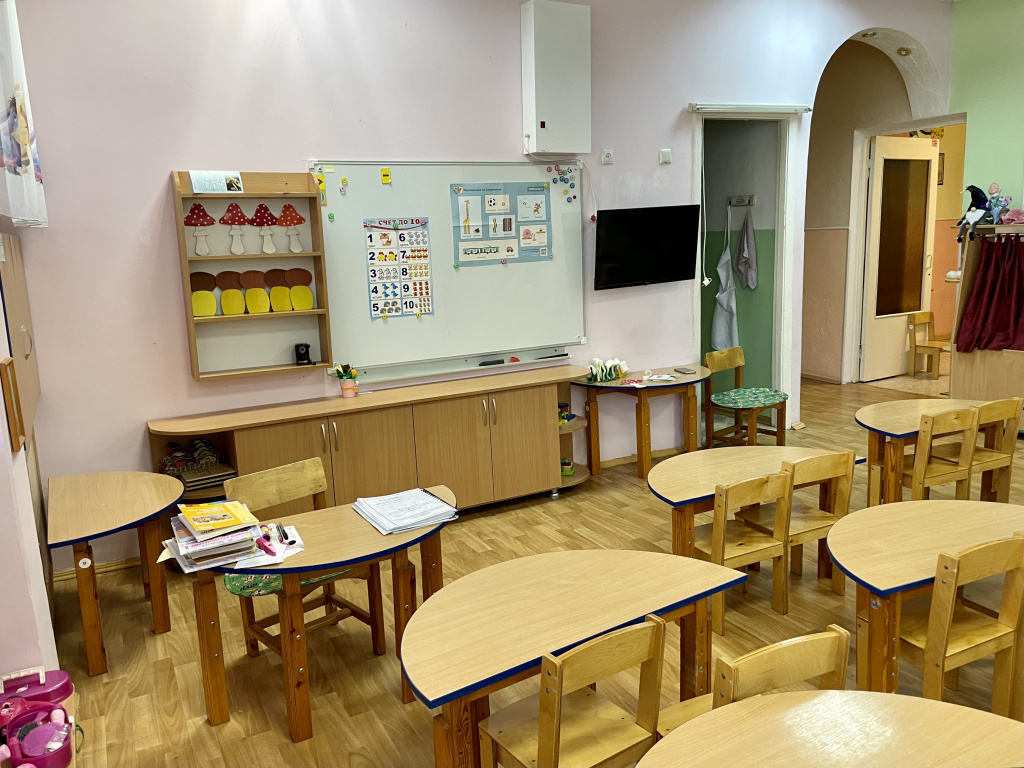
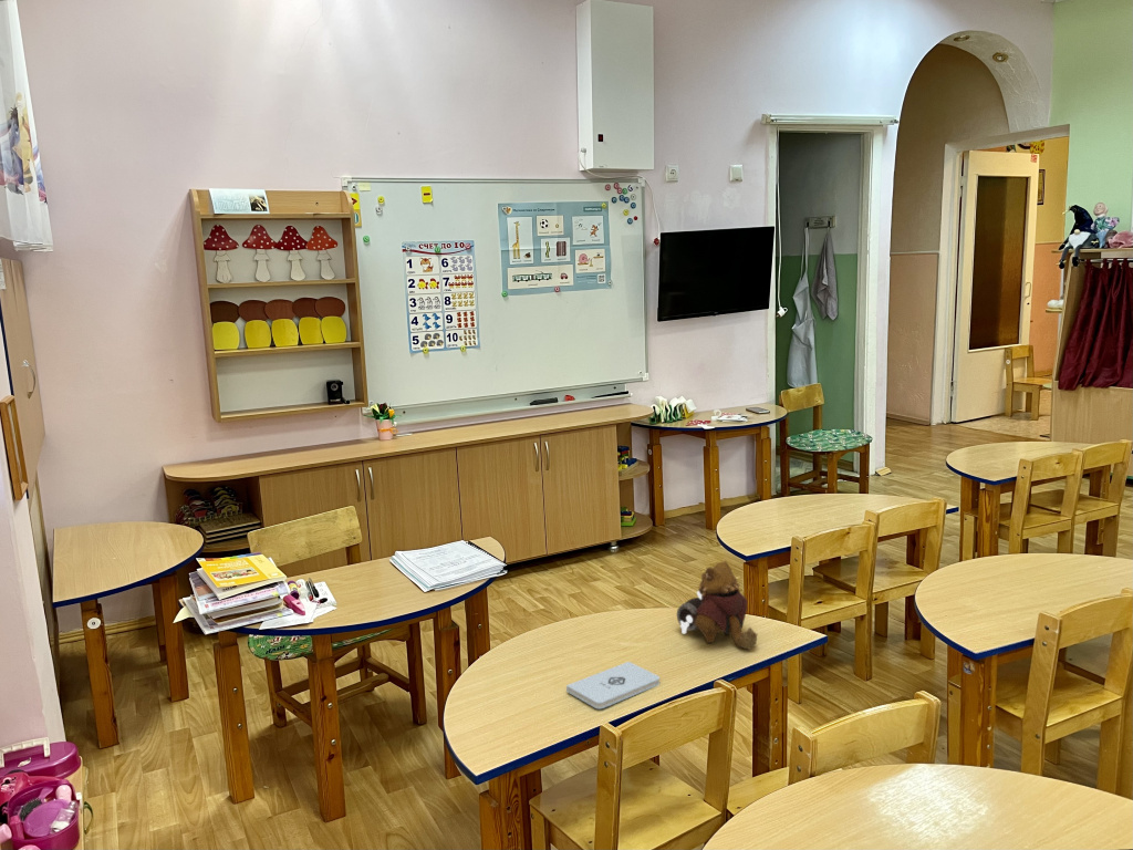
+ toy figure (719, 602)
+ notepad (614, 684)
